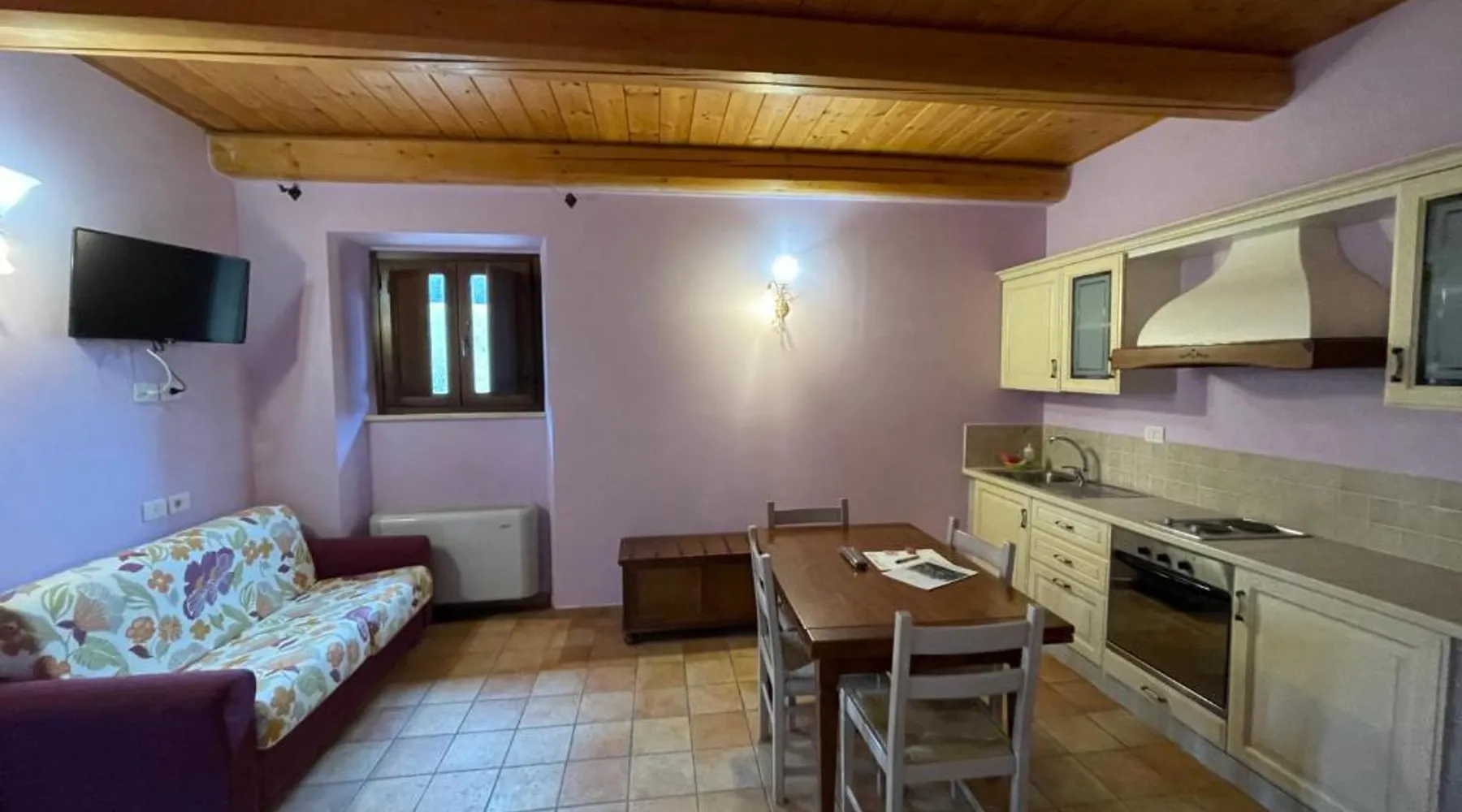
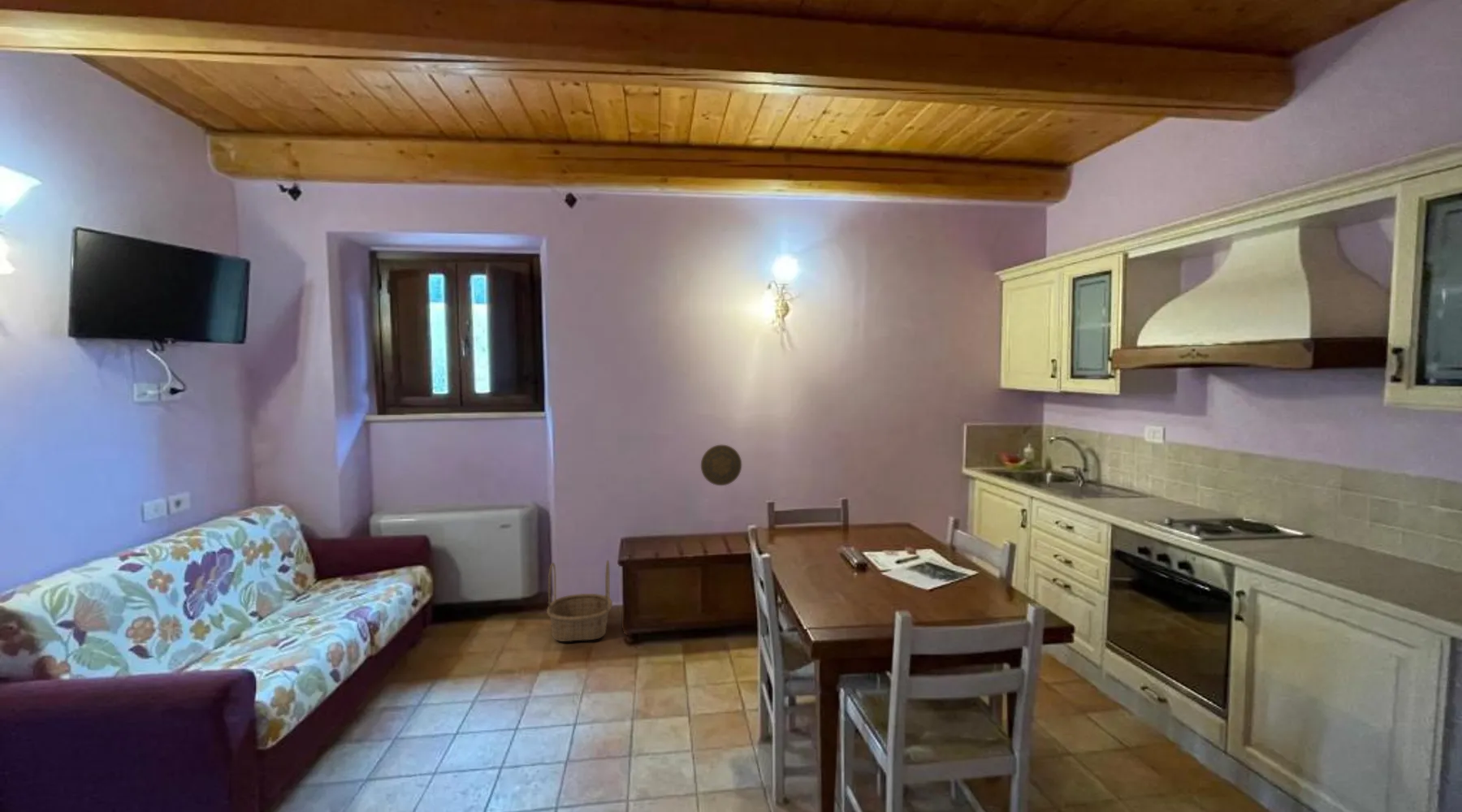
+ decorative plate (721, 465)
+ basket (580, 598)
